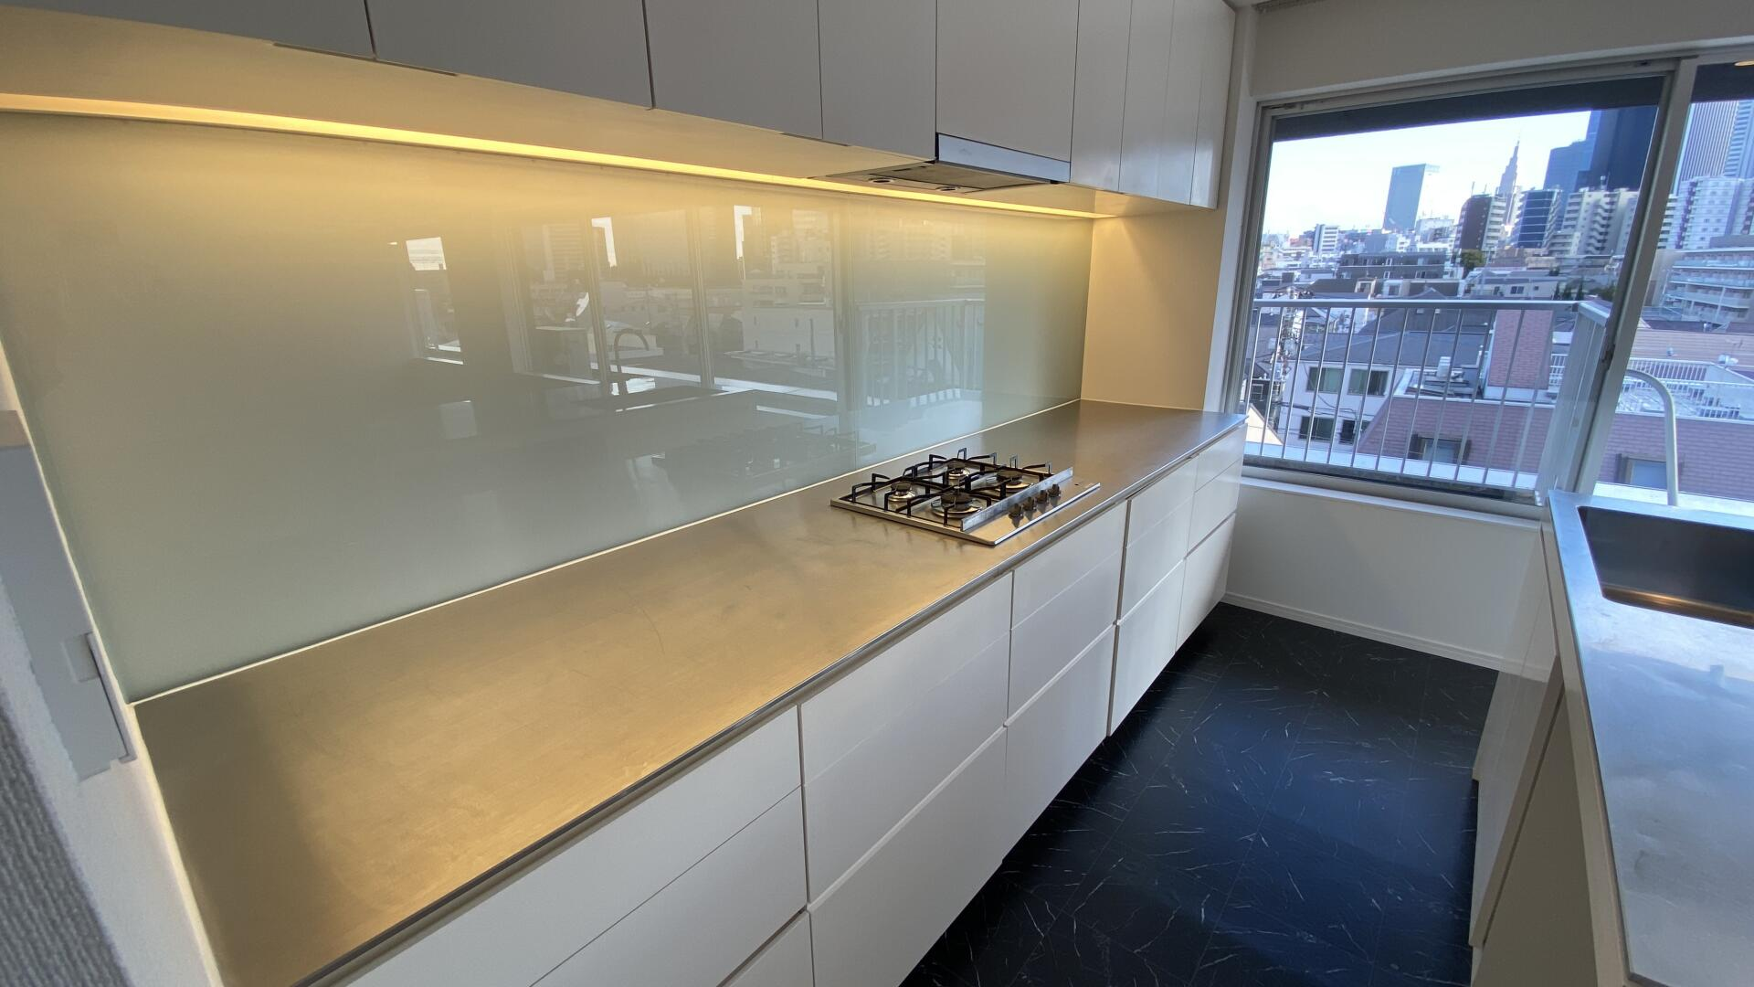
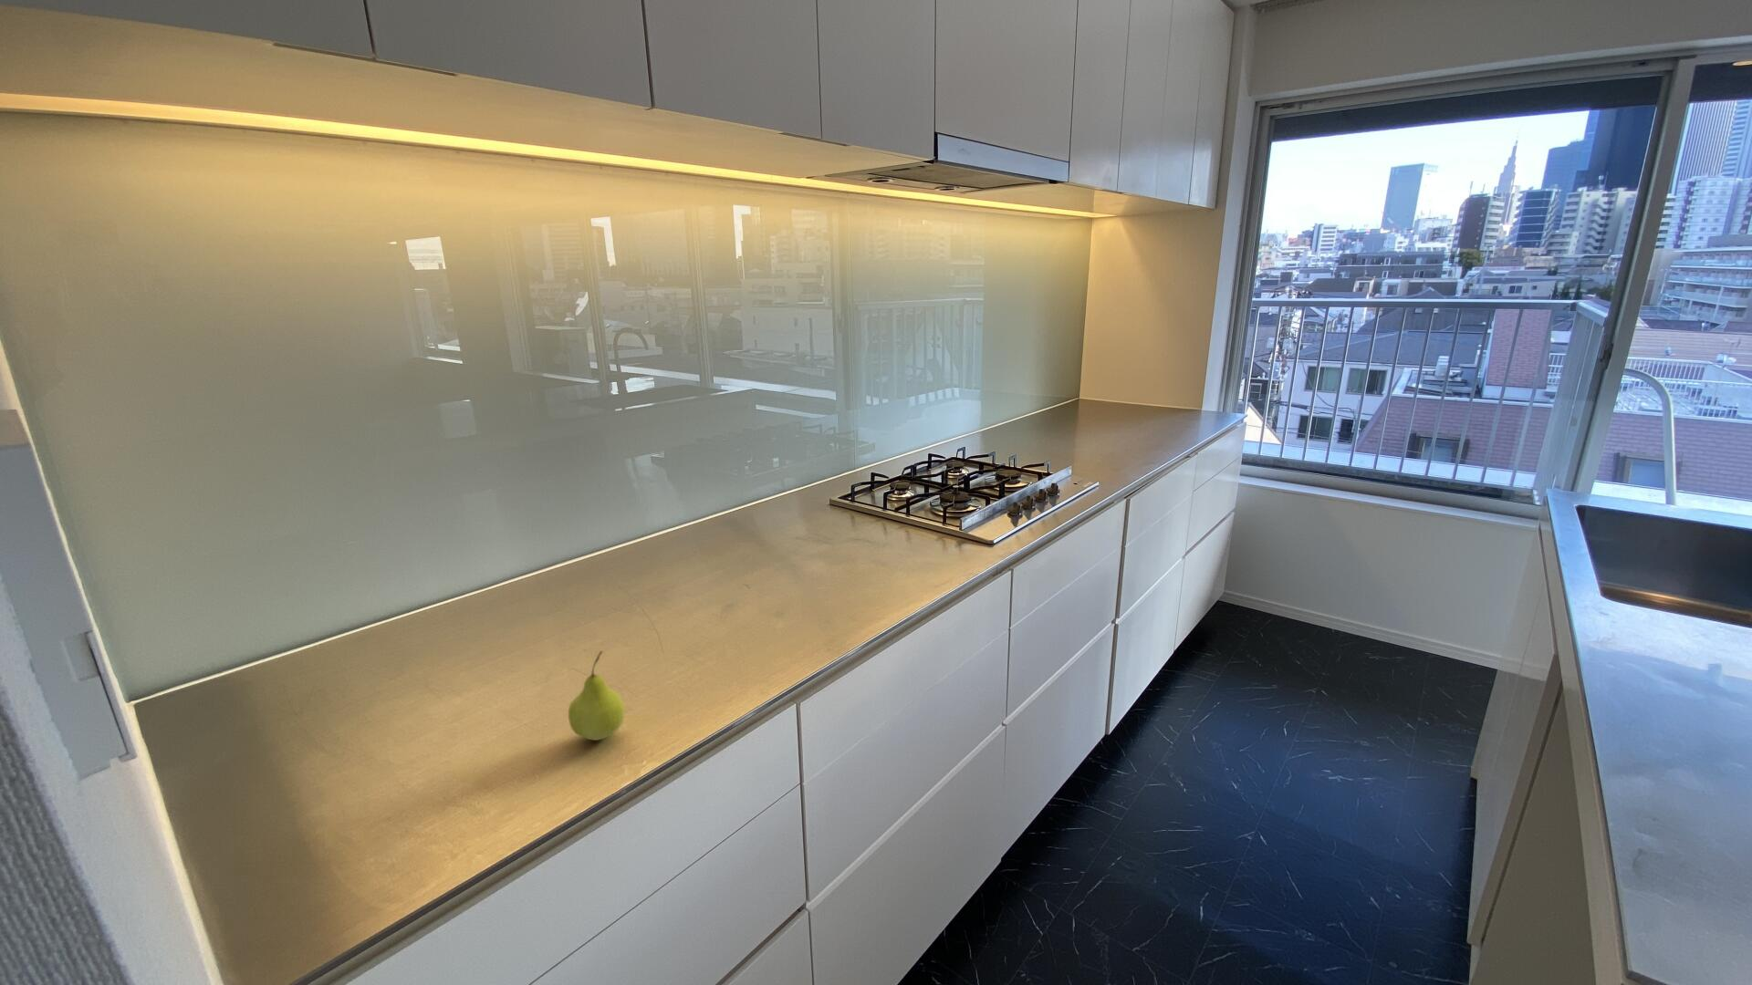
+ fruit (594, 696)
